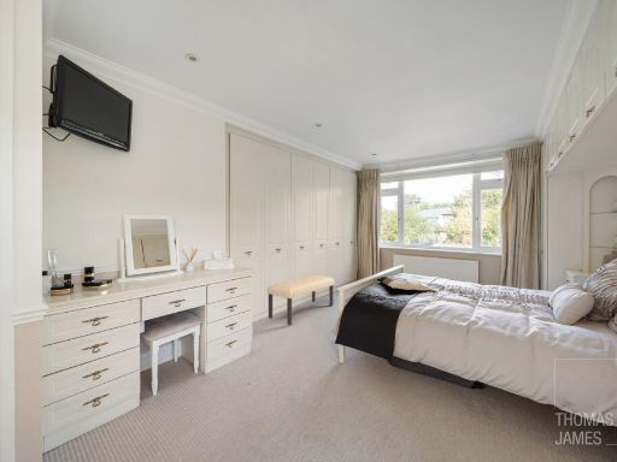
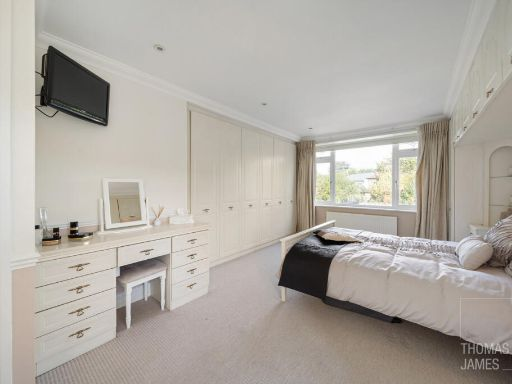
- bench (302, 294)
